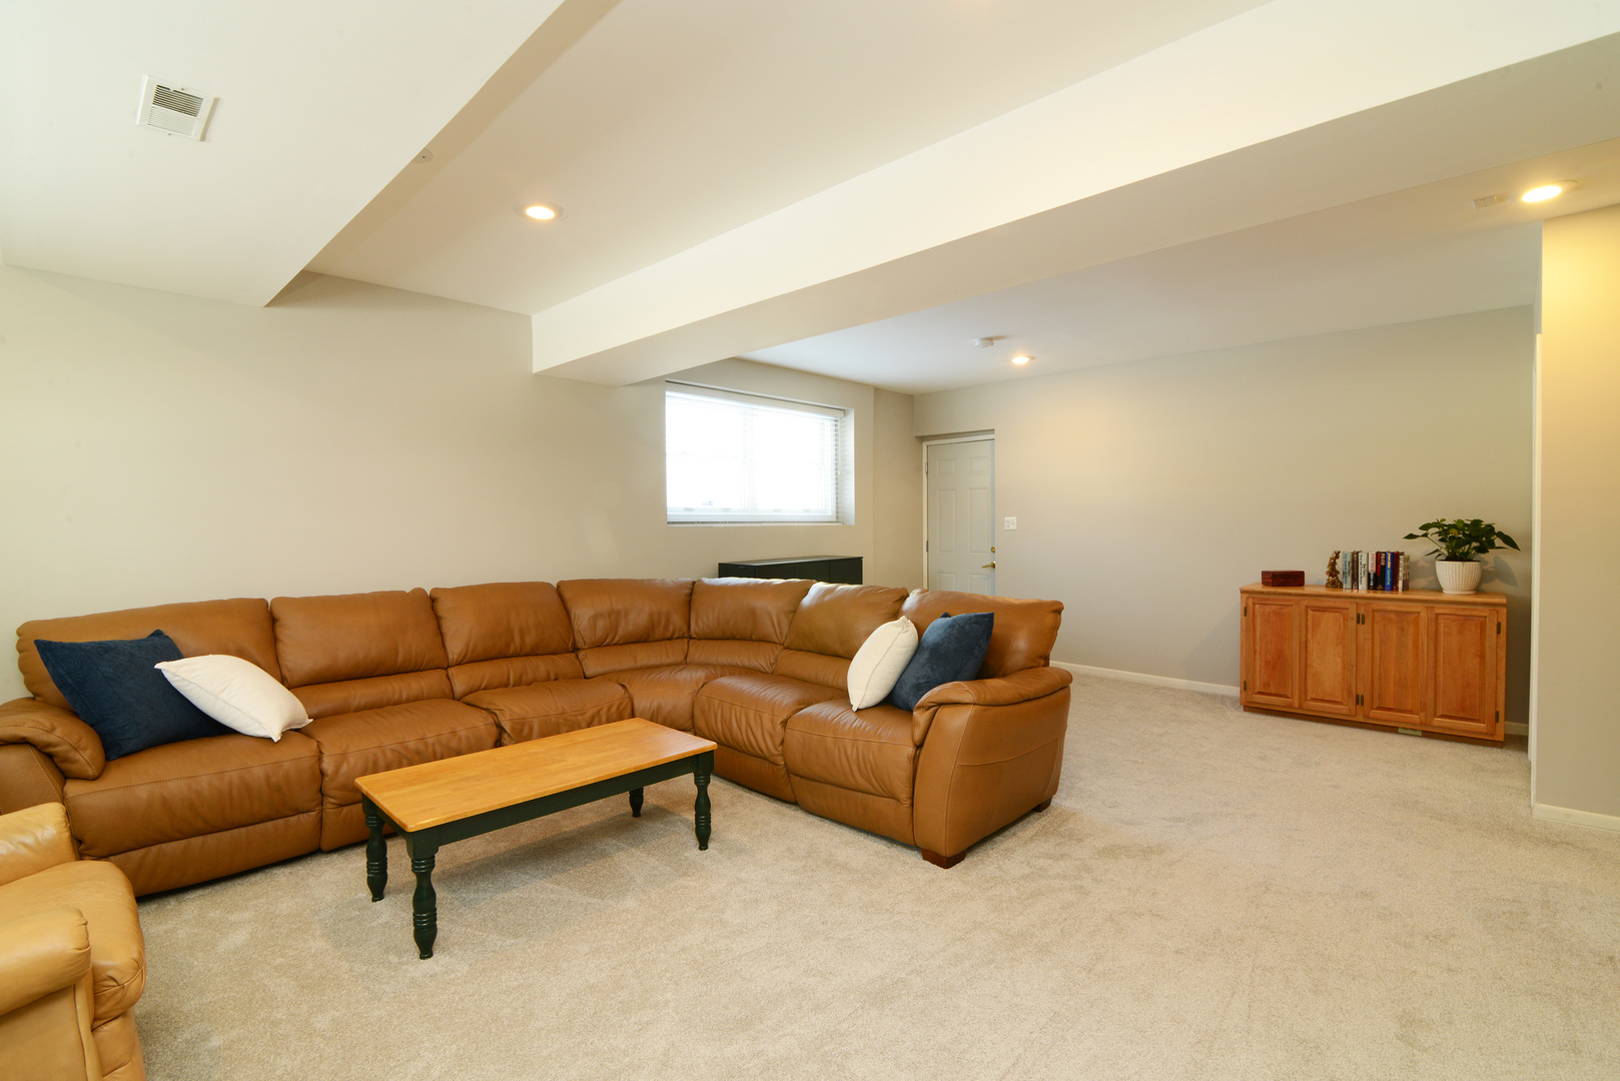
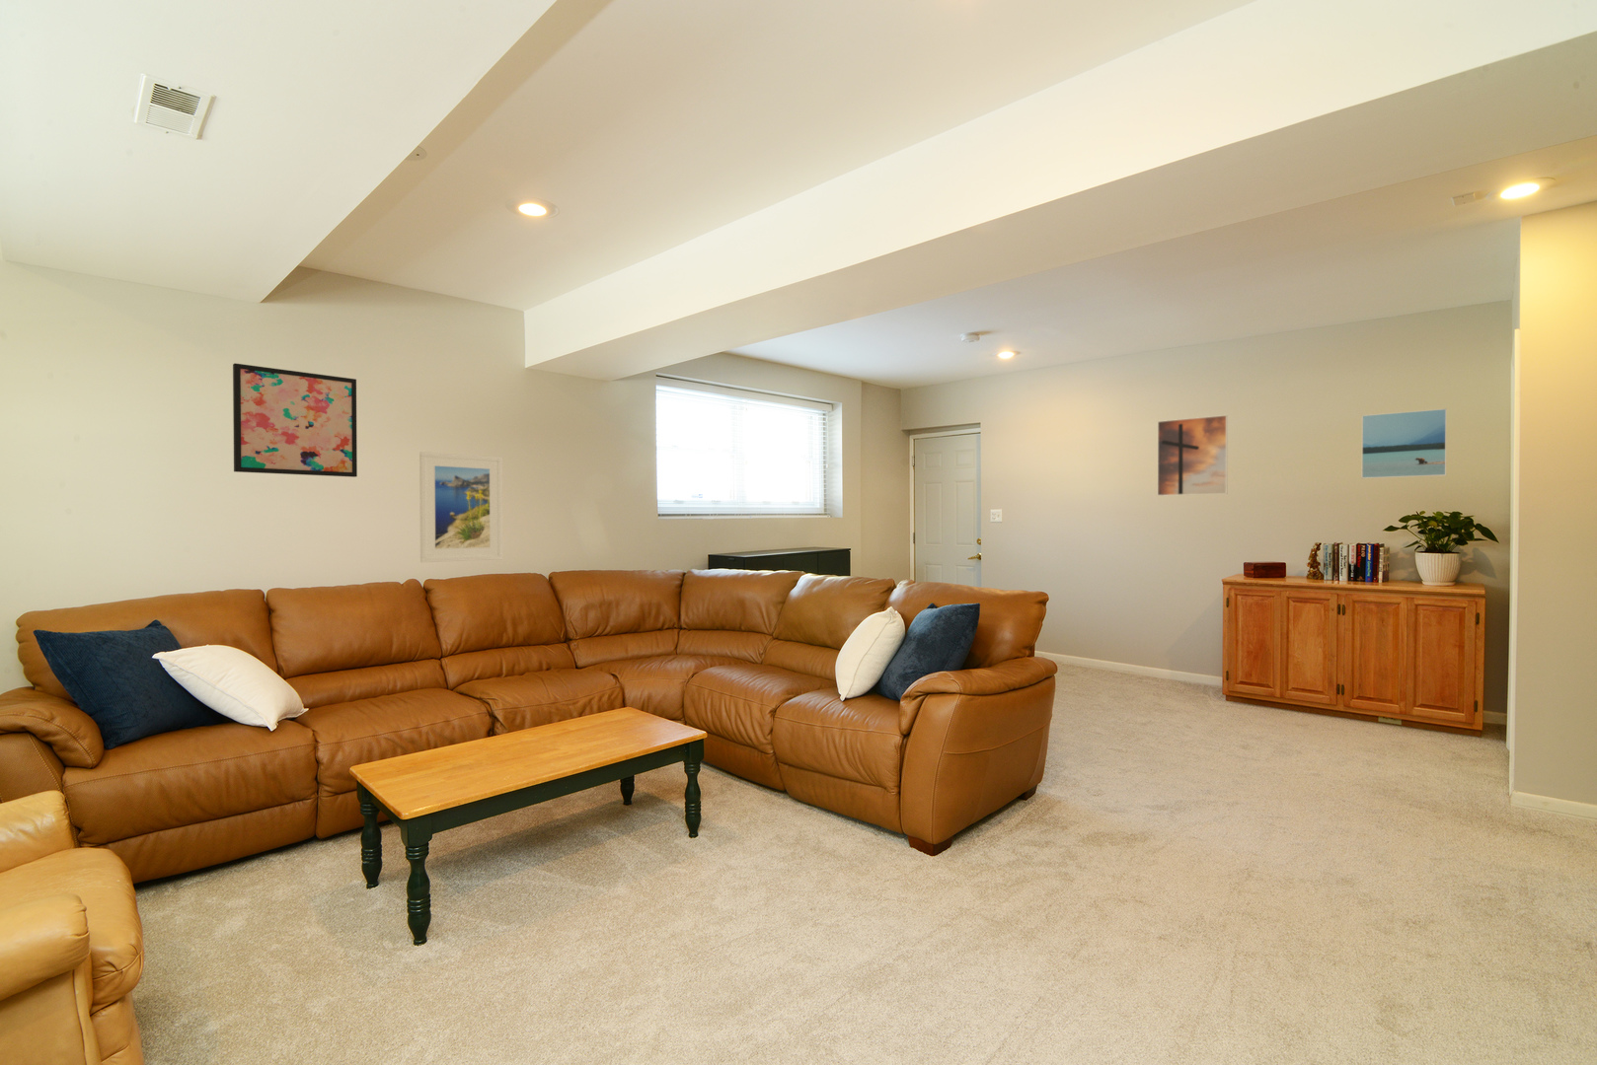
+ wall art (297, 423)
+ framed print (1402, 443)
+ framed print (461, 506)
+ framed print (1192, 456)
